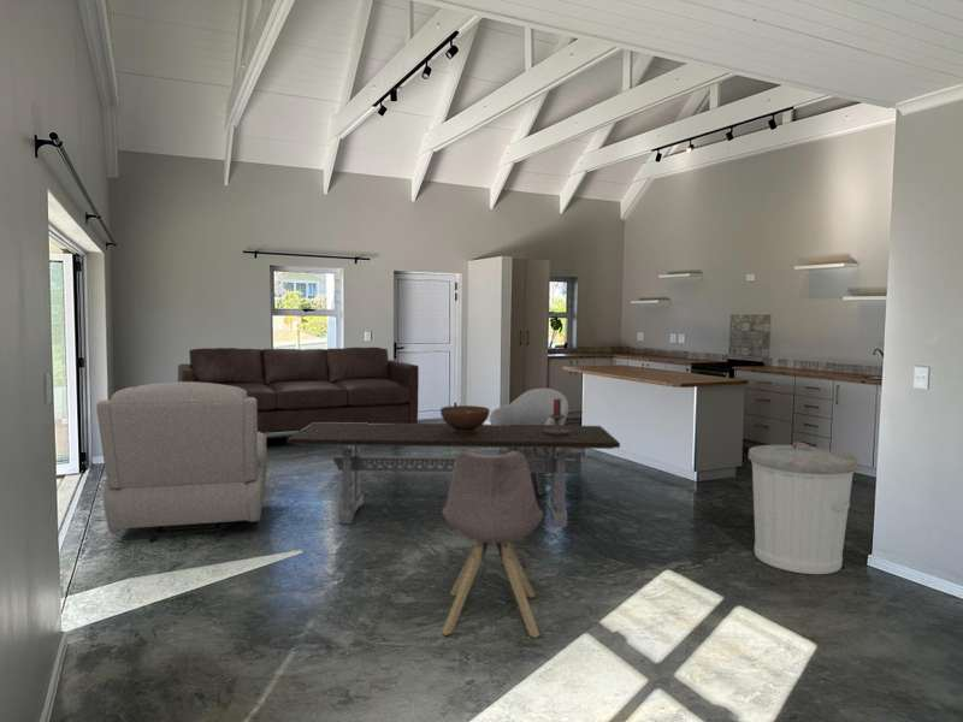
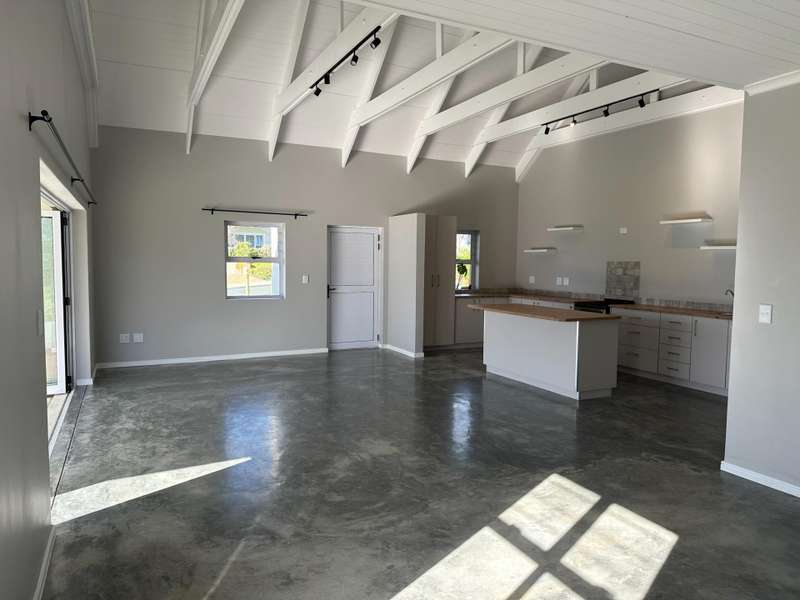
- chair (190, 454)
- dining table (451, 471)
- chair (532, 448)
- candle holder (556, 414)
- fruit bowl (465, 419)
- trash can (799, 501)
- sofa (301, 393)
- chair (491, 529)
